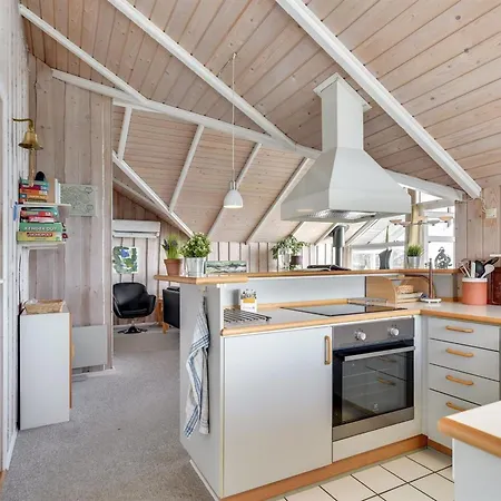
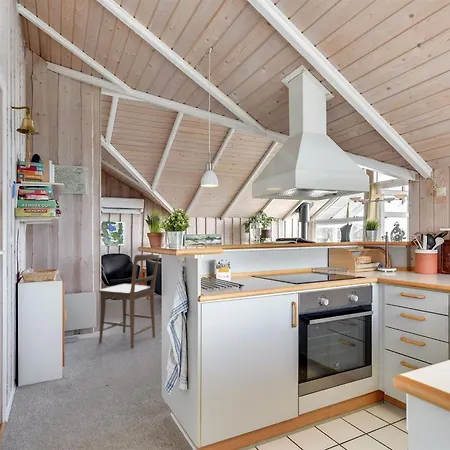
+ chair (130, 296)
